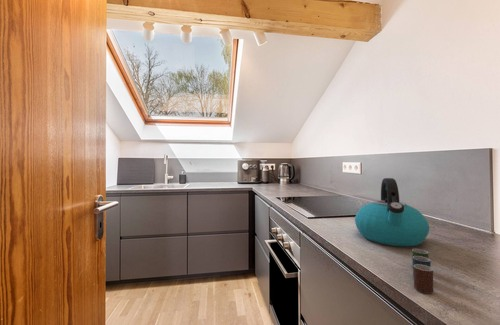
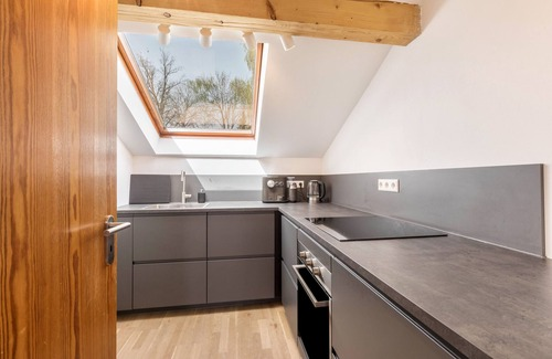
- kettle (390, 208)
- cup (421, 260)
